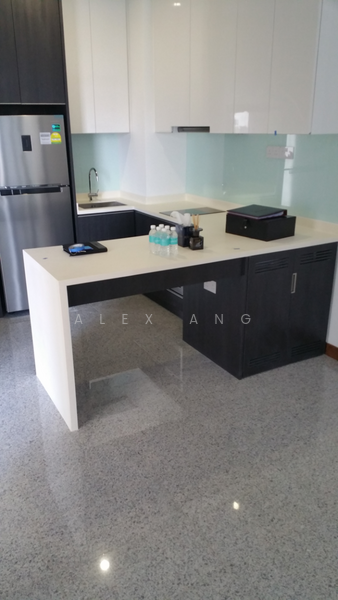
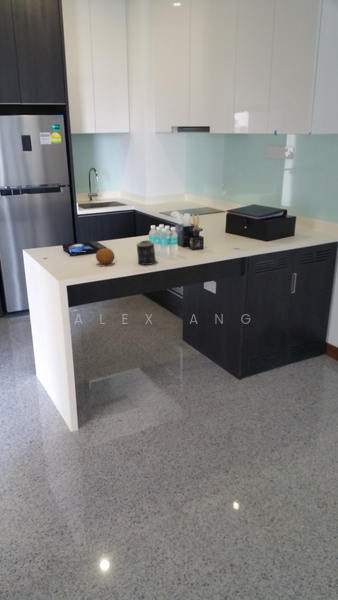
+ fruit (105, 255)
+ candle (147, 251)
